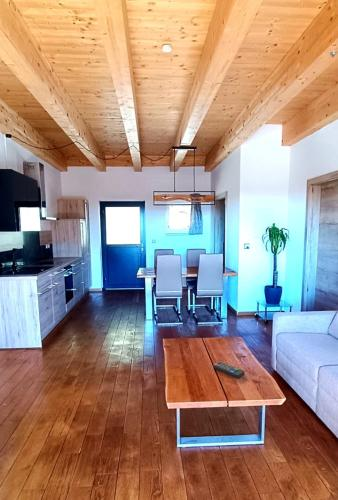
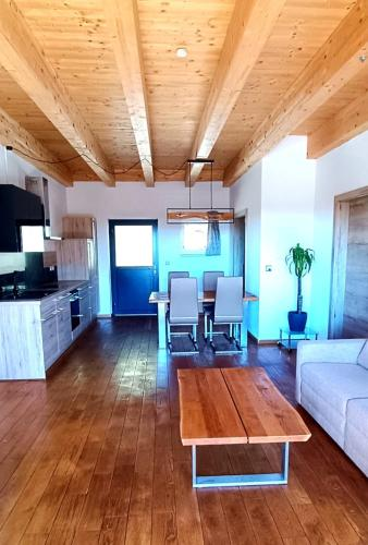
- remote control (228, 369)
